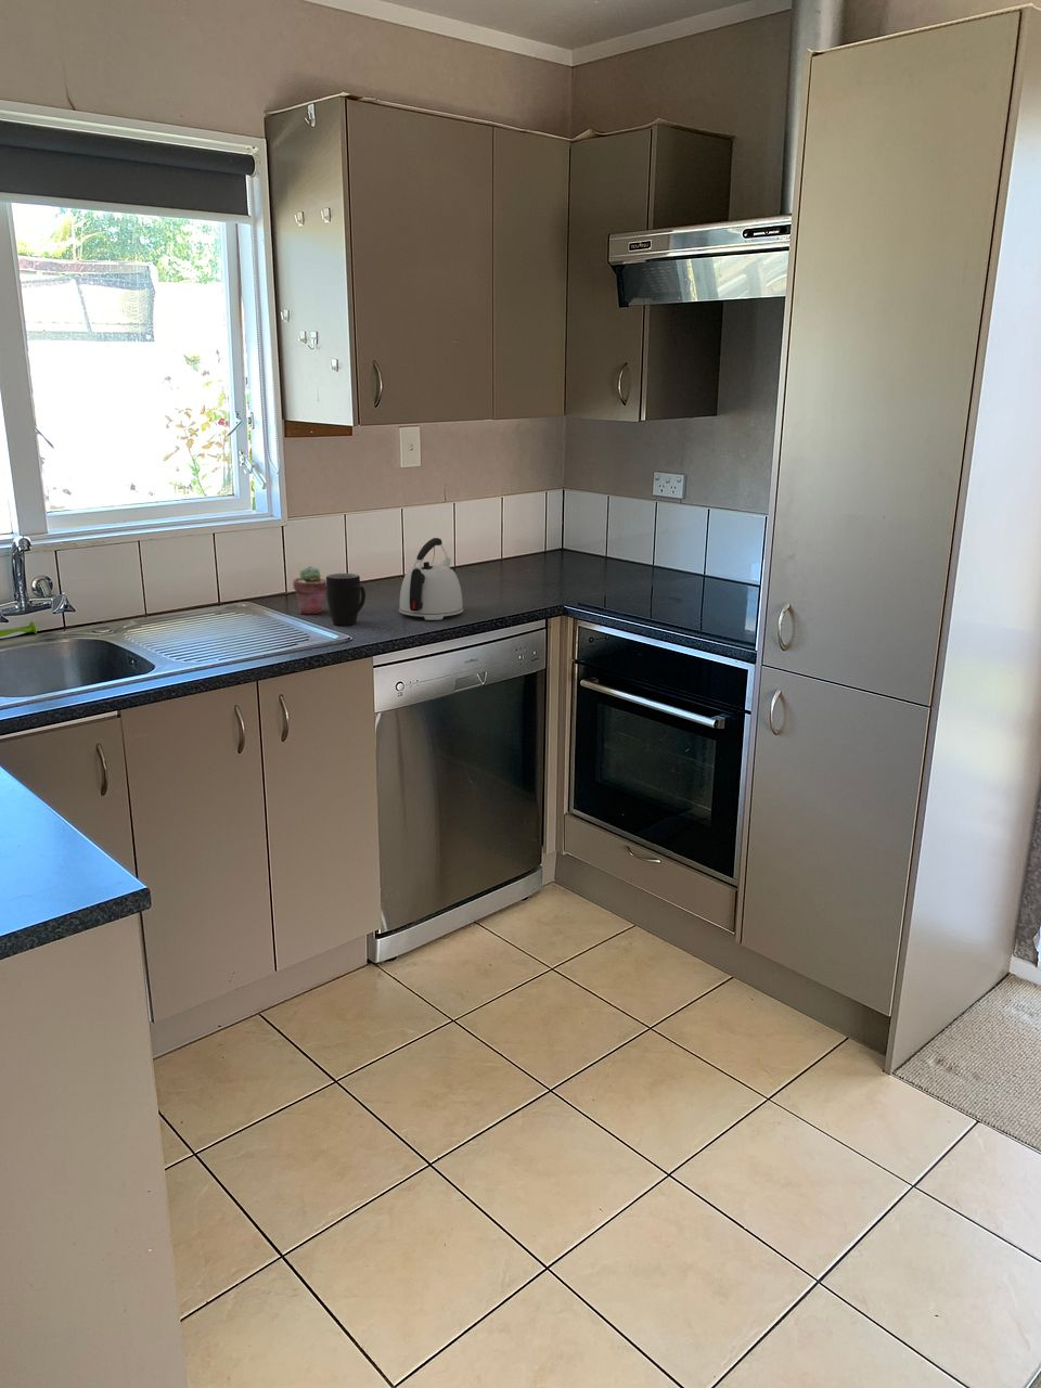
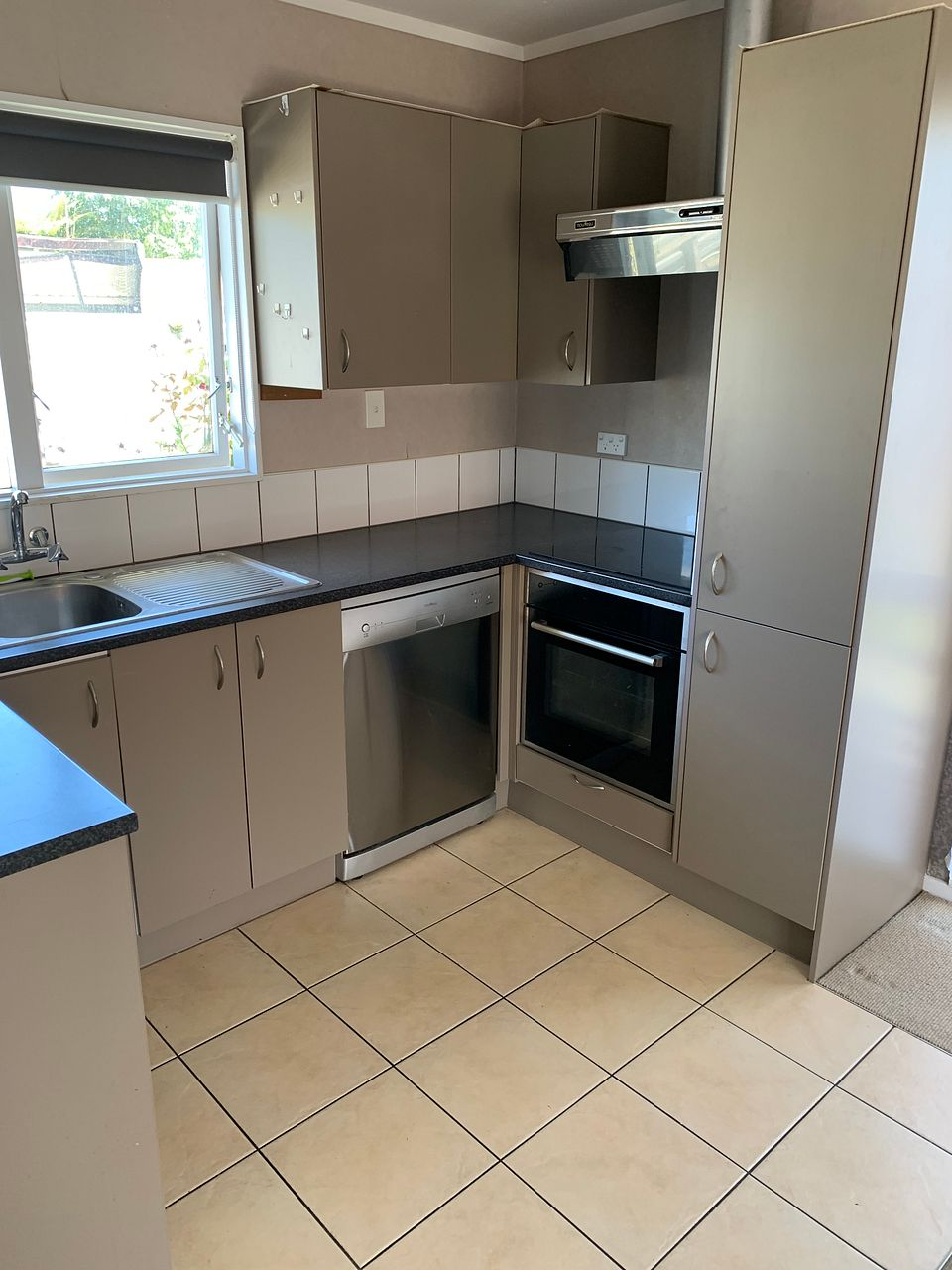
- mug (348, 600)
- kettle (432, 576)
- potted succulent (311, 589)
